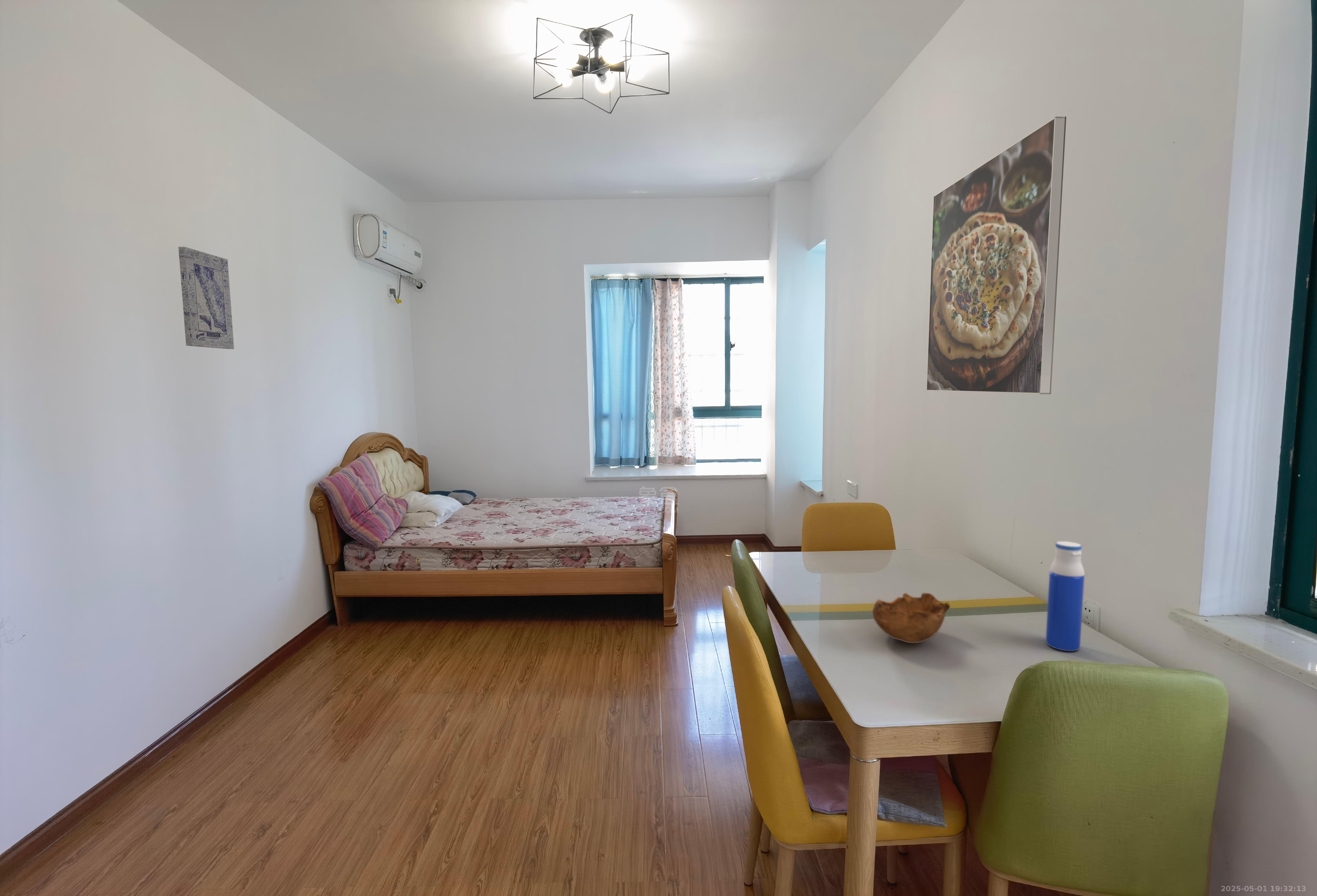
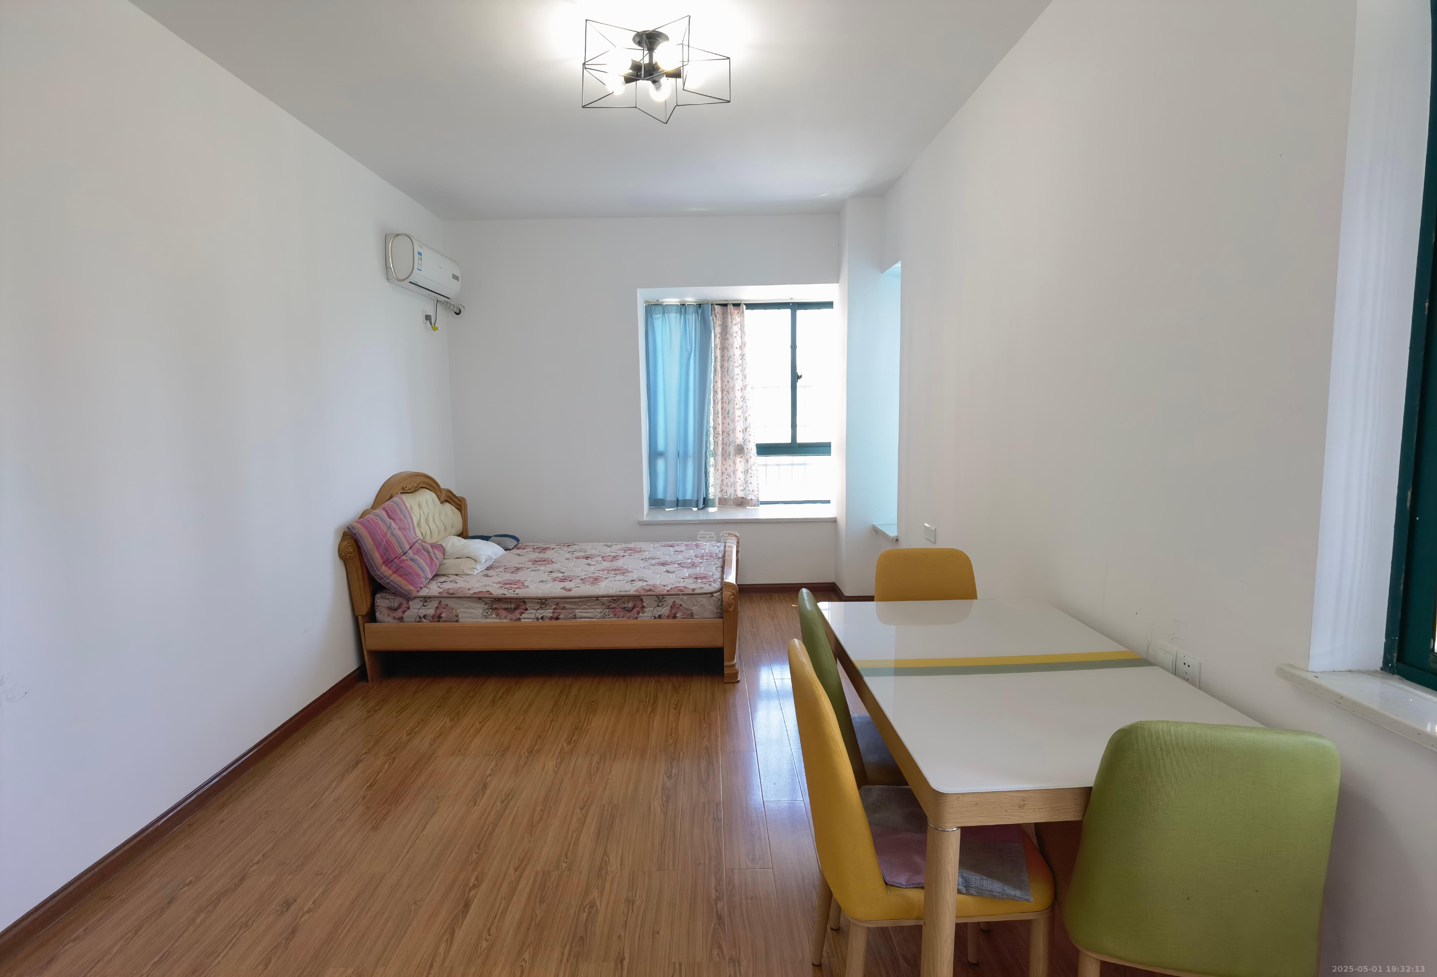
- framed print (983, 280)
- water bottle (1065, 595)
- bowl (911, 618)
- wall art (208, 301)
